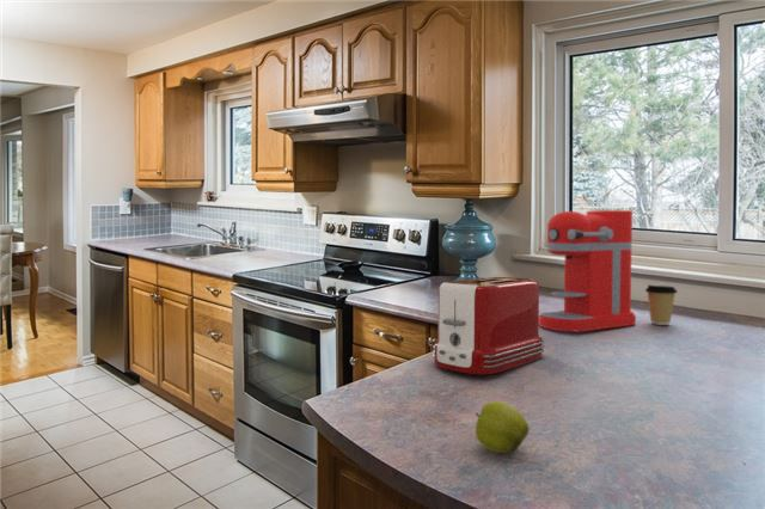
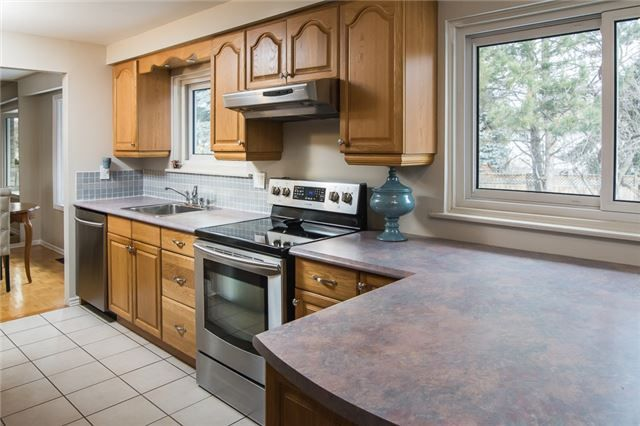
- coffee cup (660, 303)
- apple (500, 427)
- toaster (489, 320)
- coffee maker (588, 268)
